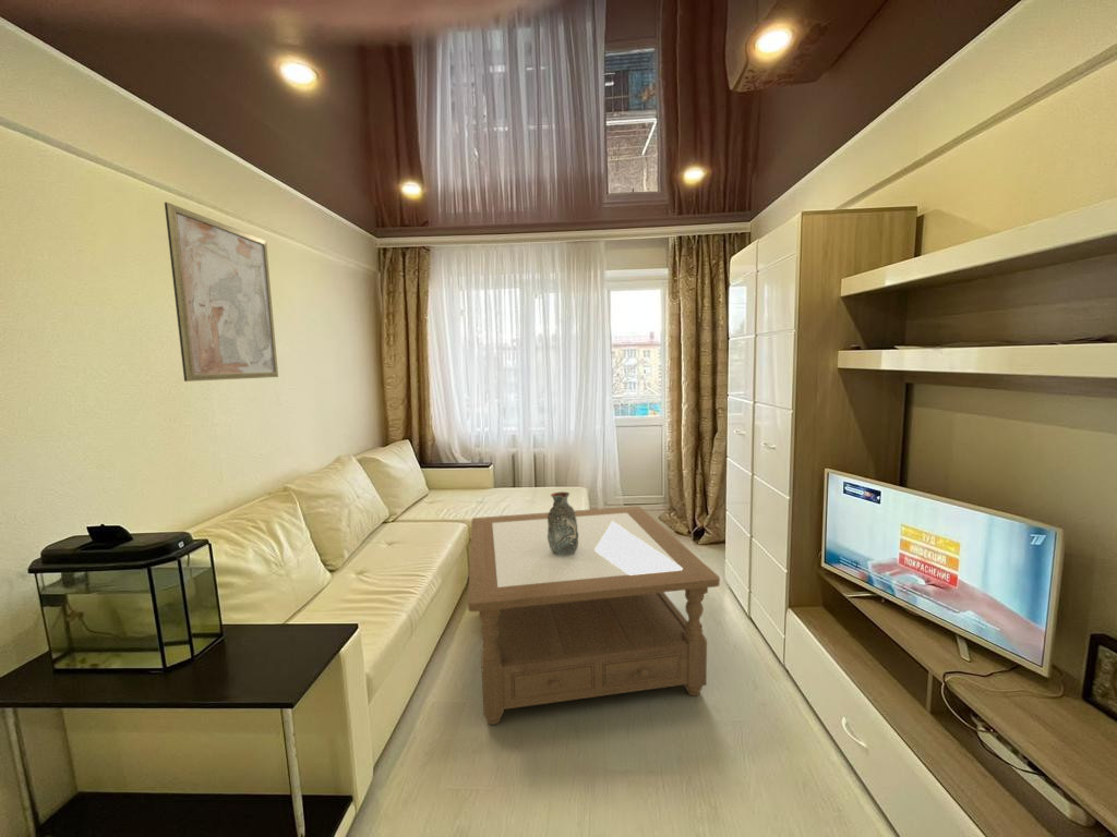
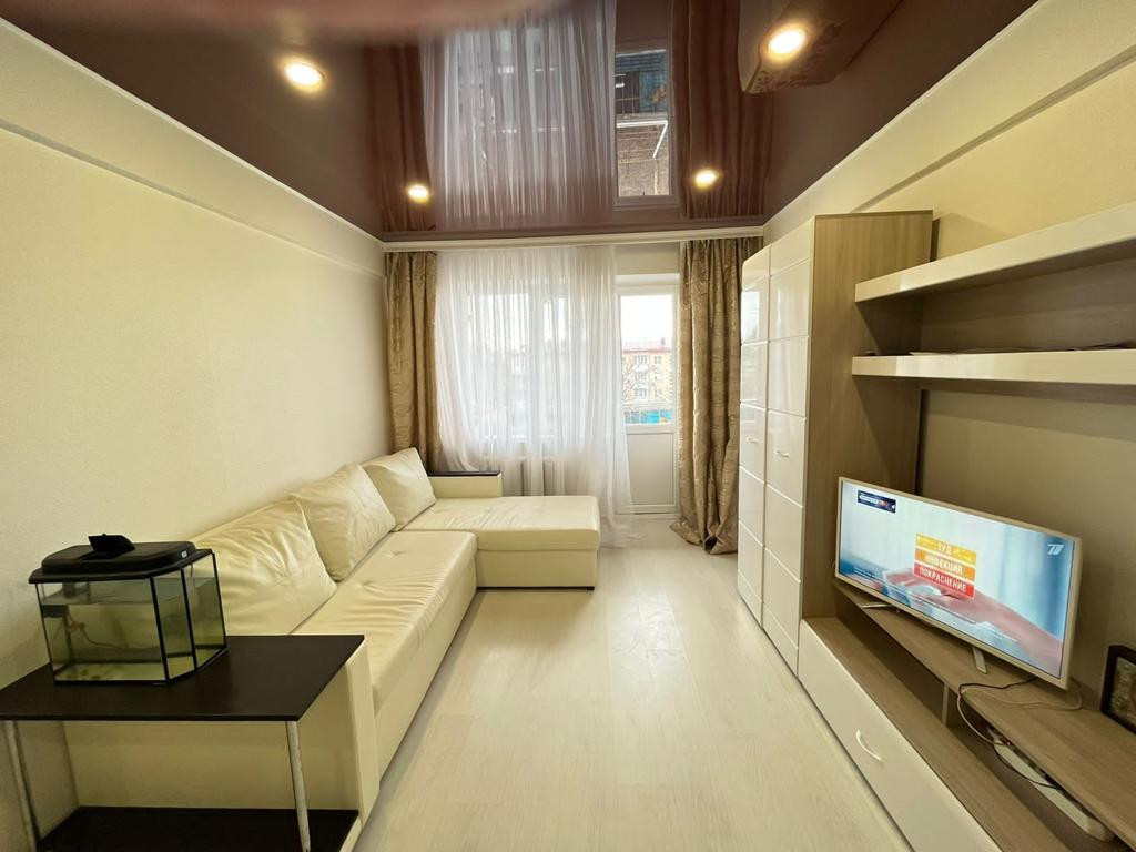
- coffee table (575, 595)
- wall art (230, 302)
- decorative vase (562, 520)
